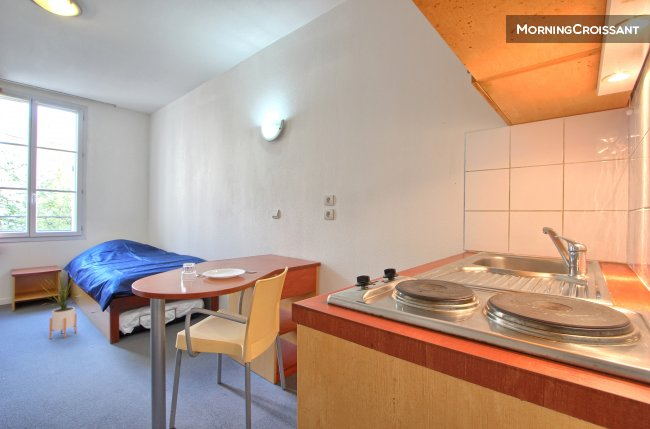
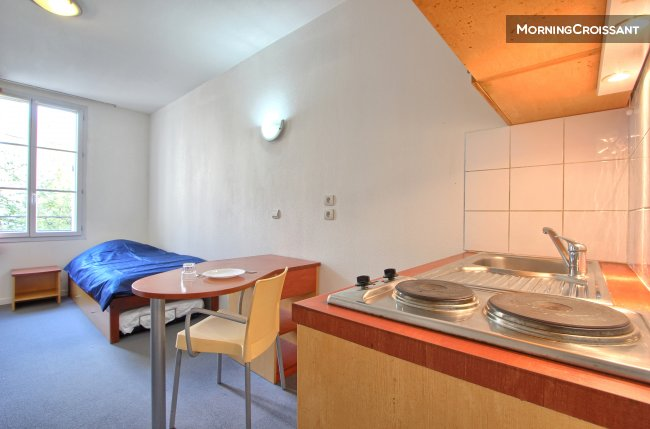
- house plant (64, 301)
